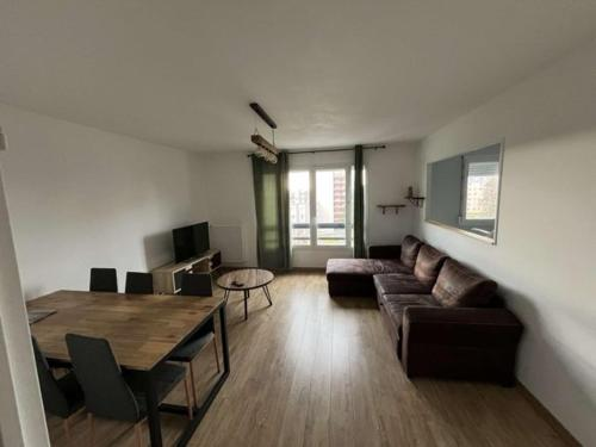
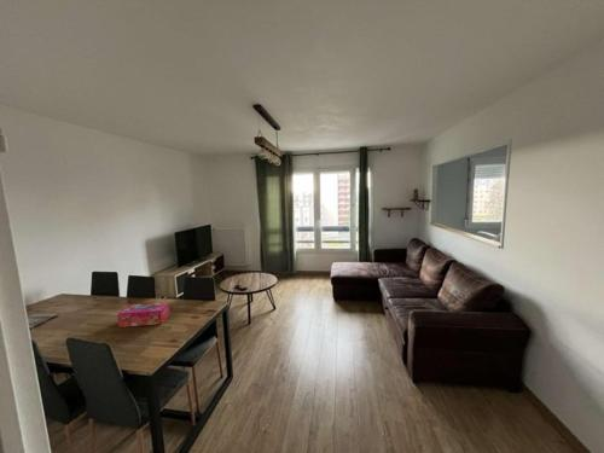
+ tissue box (144, 314)
